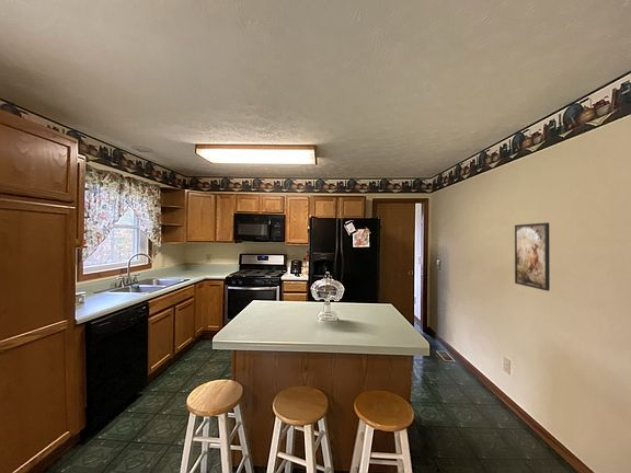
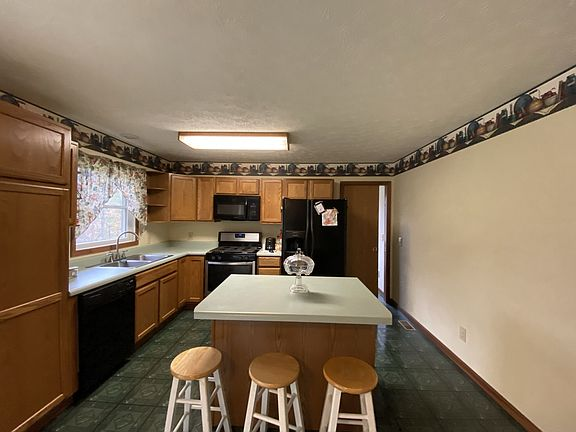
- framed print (530, 255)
